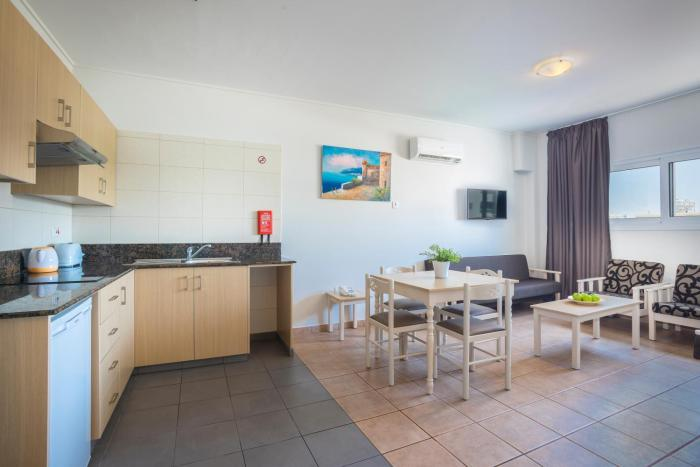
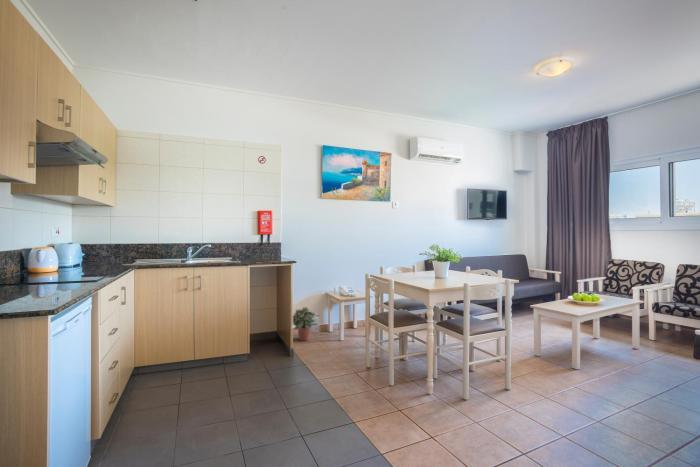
+ potted plant (304, 322)
